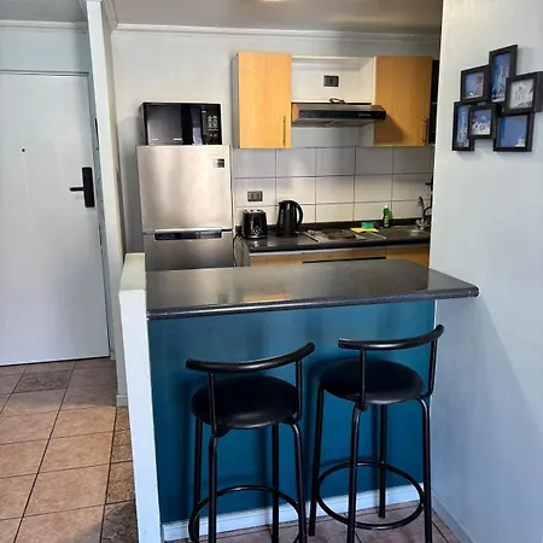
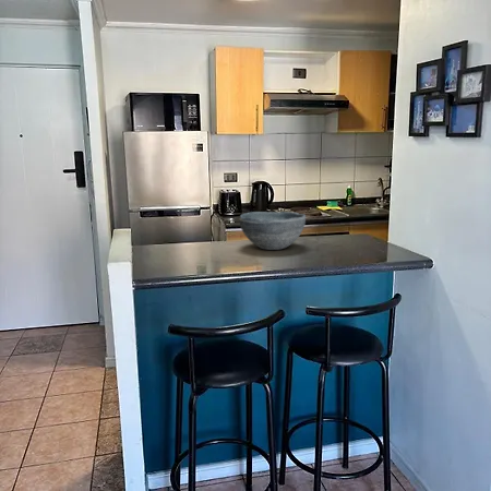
+ bowl (272, 230)
